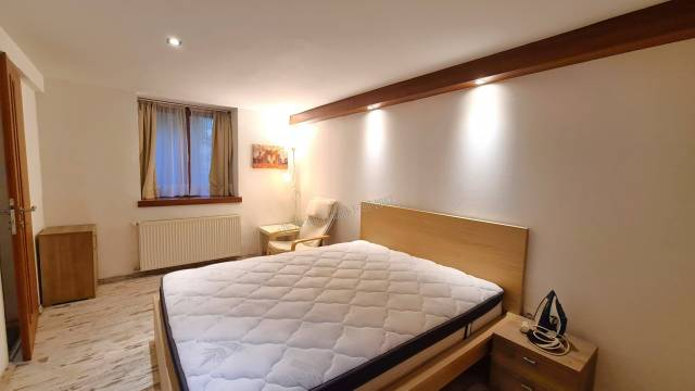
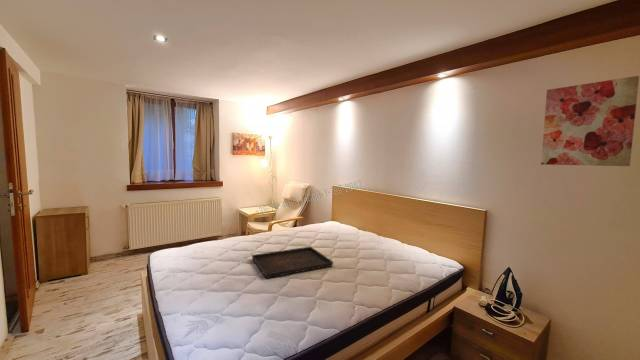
+ wall art (585, 125)
+ serving tray (291, 260)
